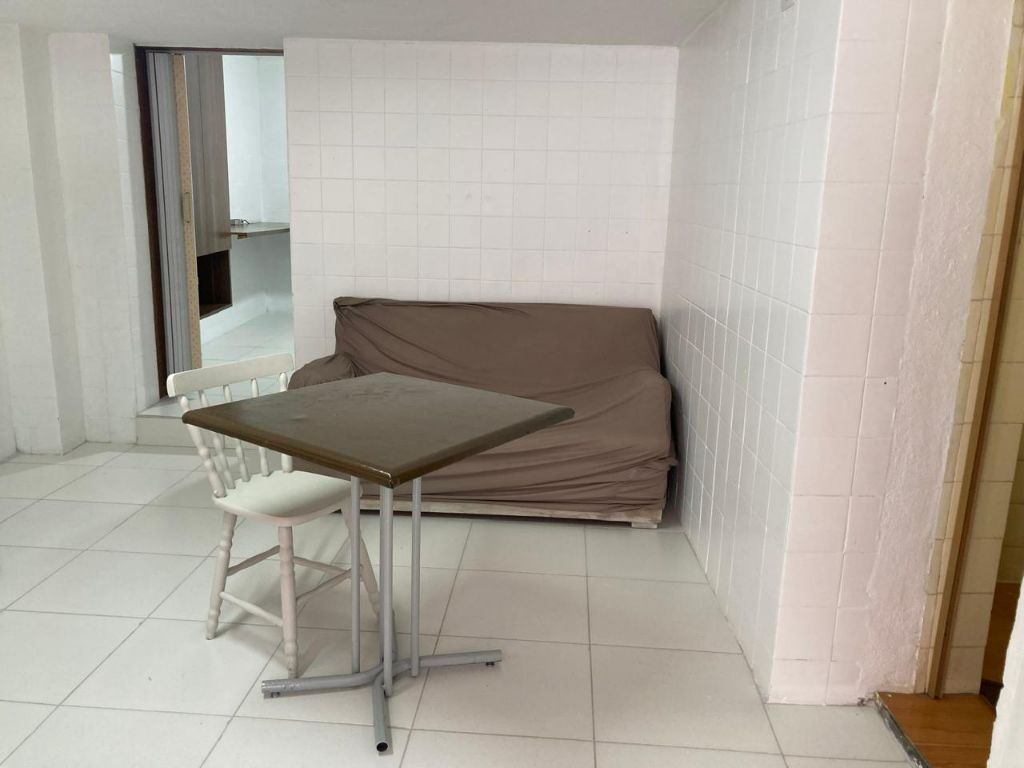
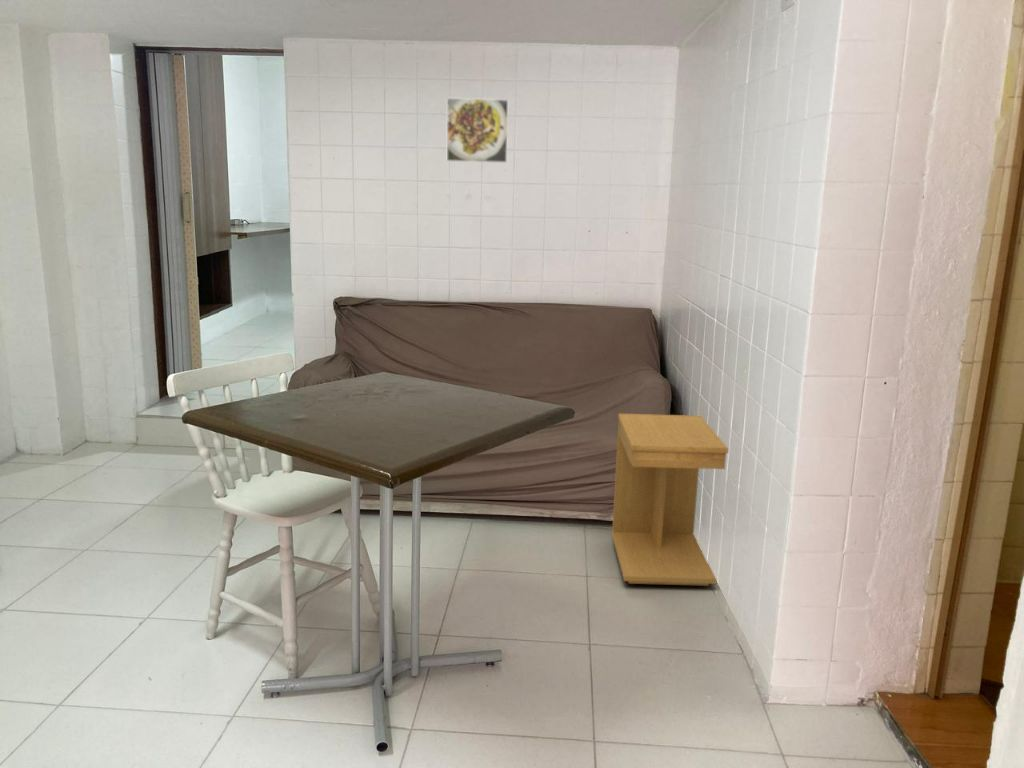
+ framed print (477, 130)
+ side table (664, 498)
